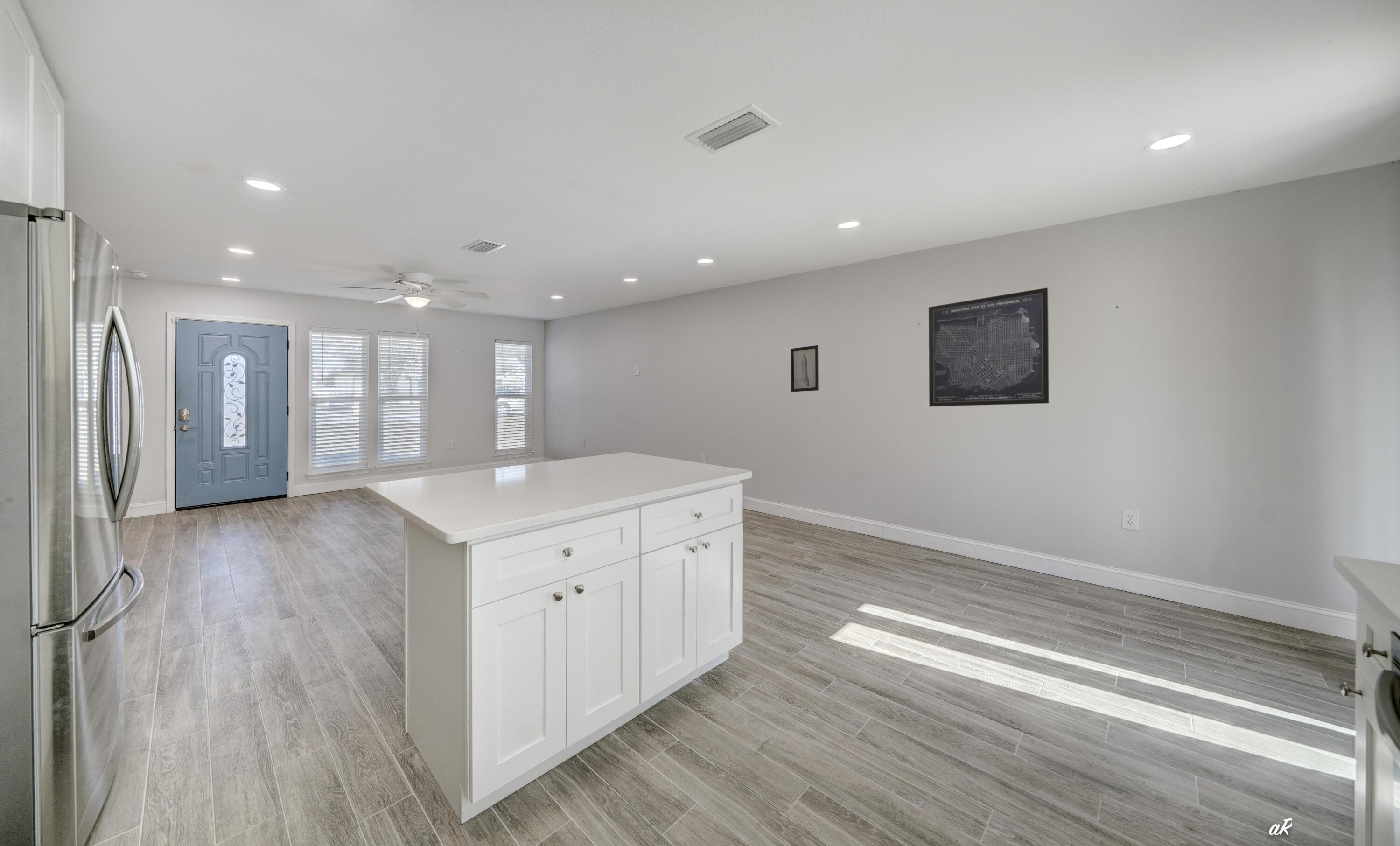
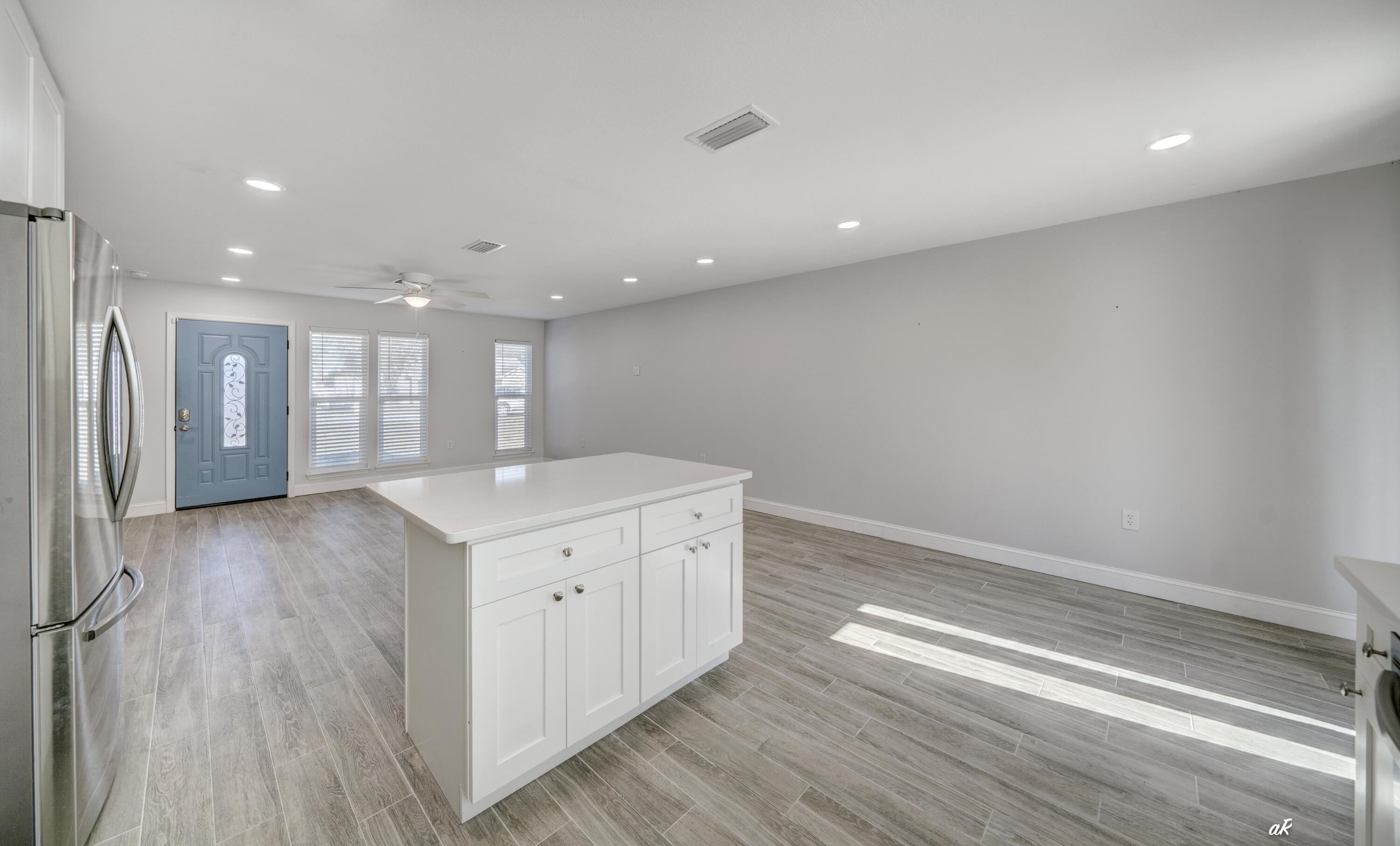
- wall art (984, 351)
- wall art (804, 369)
